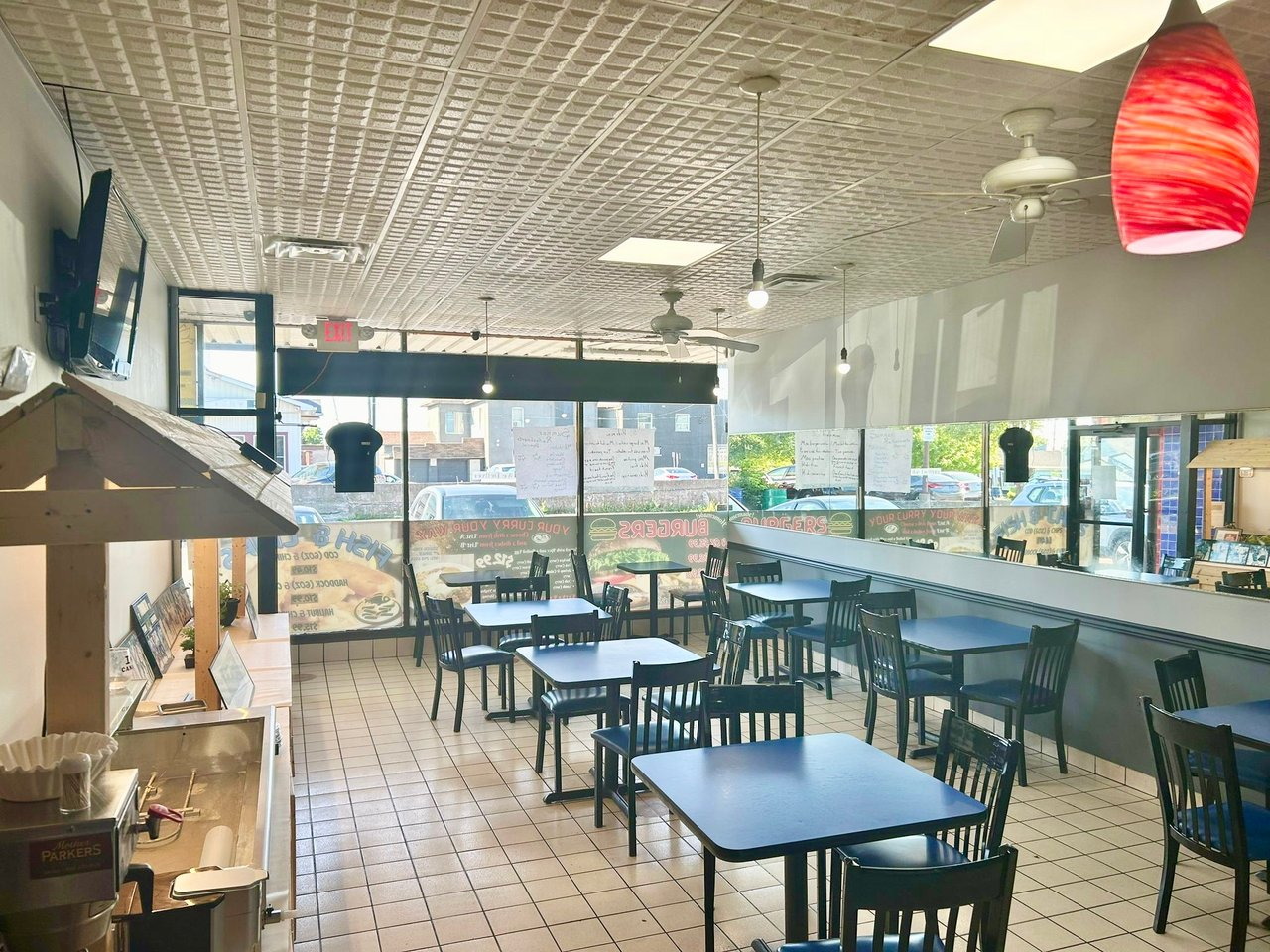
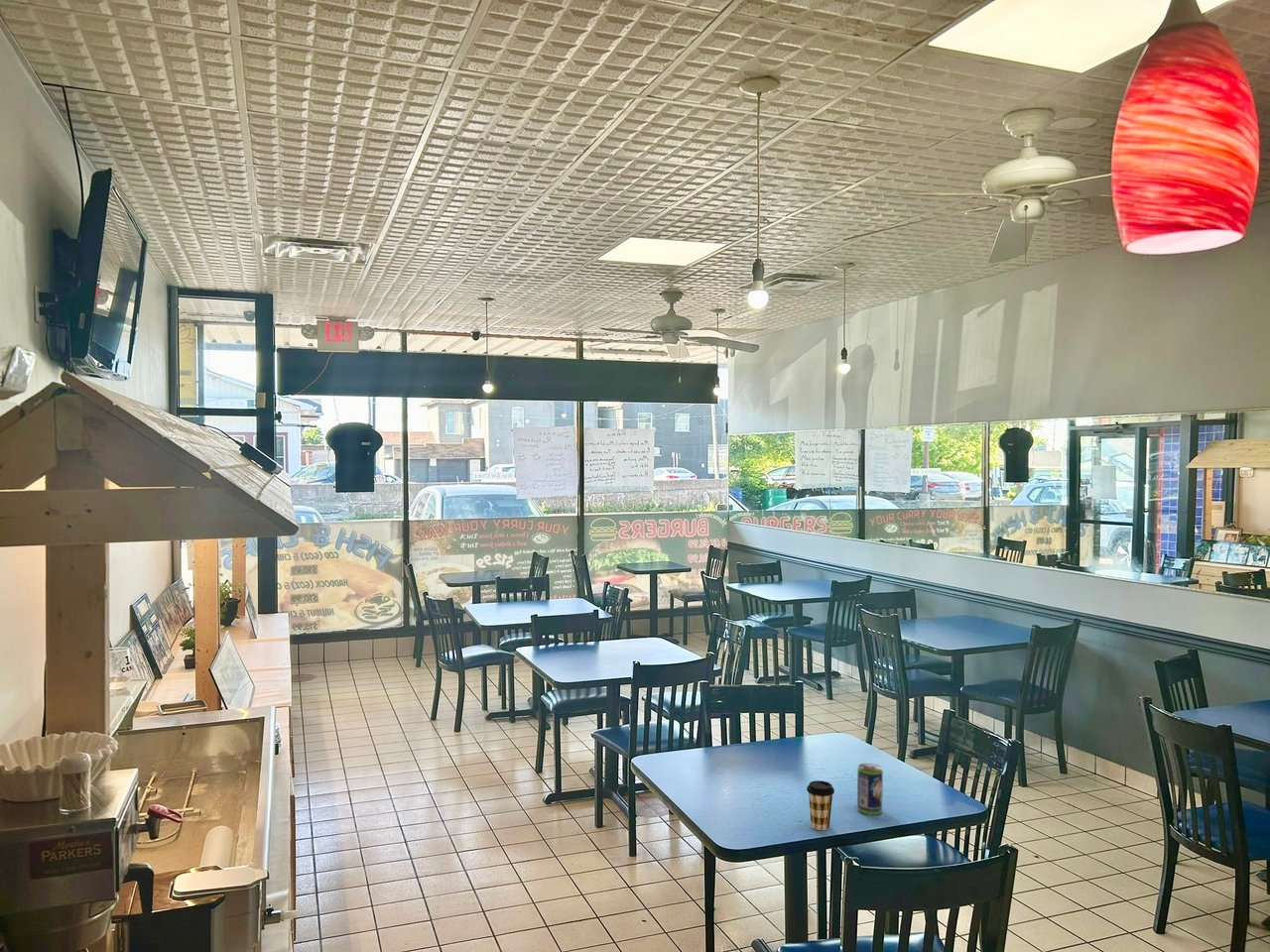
+ beverage can (869, 788)
+ coffee cup (820, 805)
